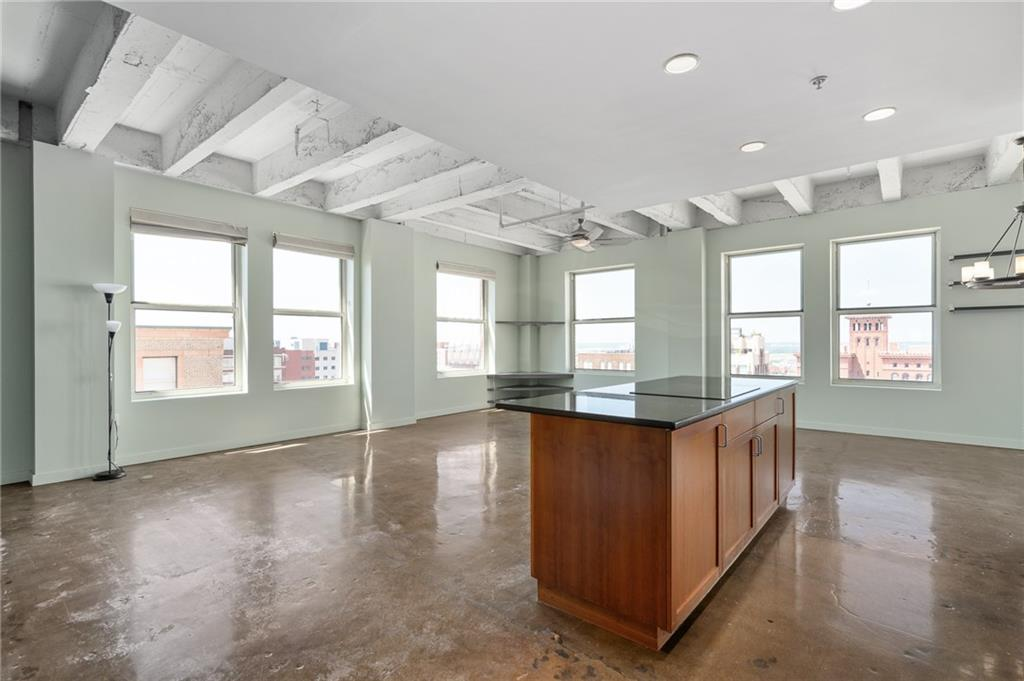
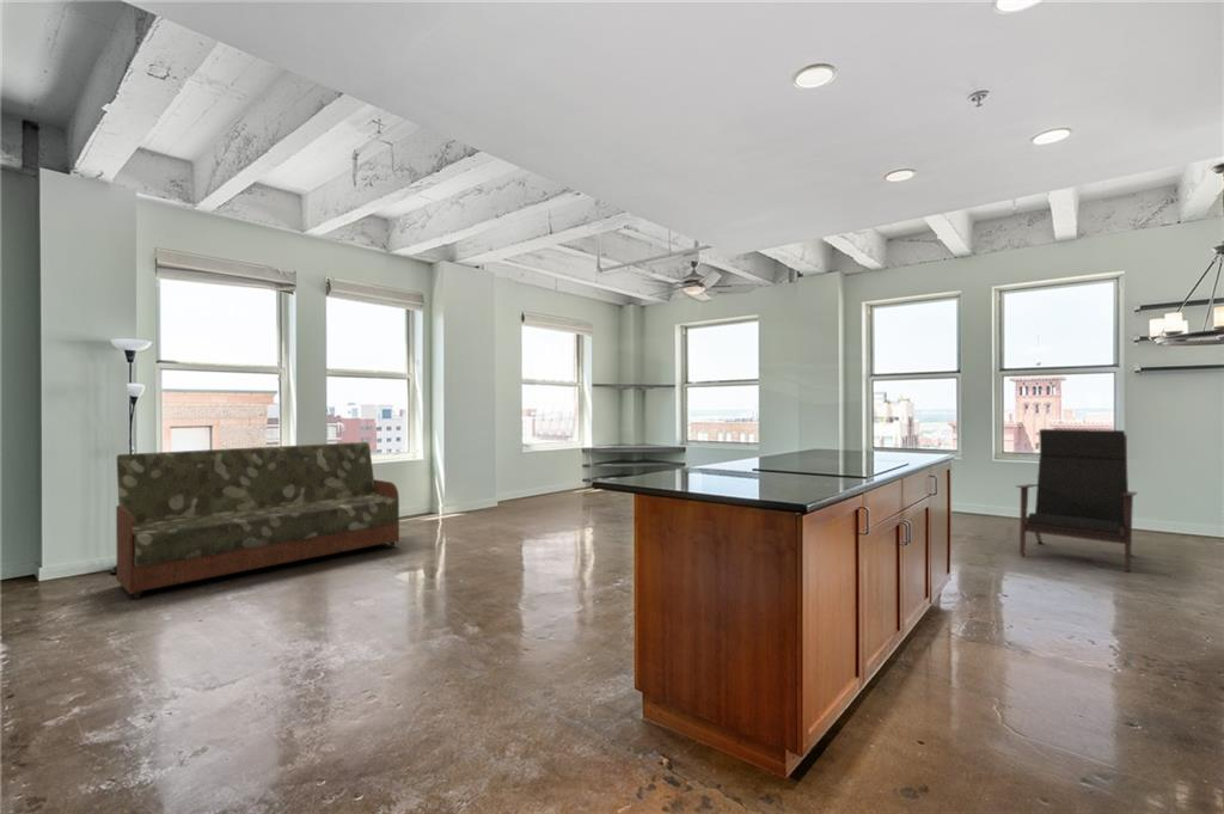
+ lounge chair (1077, 492)
+ sofa (274, 506)
